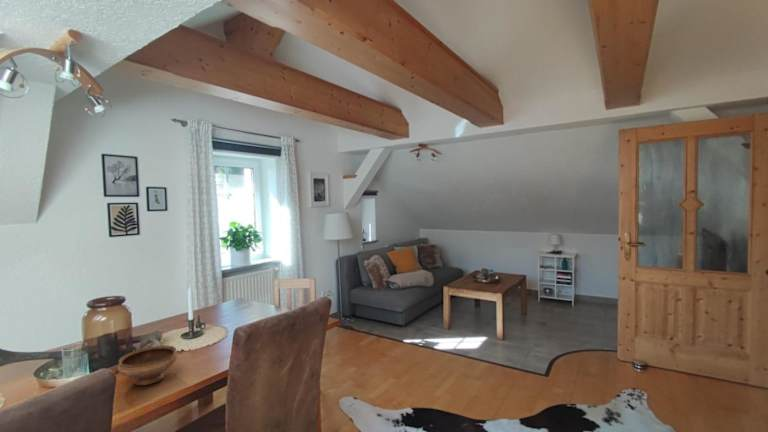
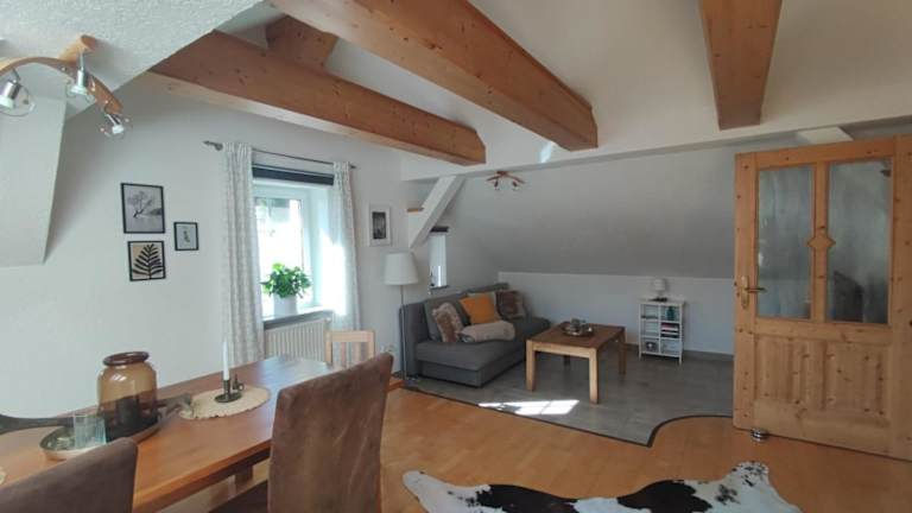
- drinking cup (148, 367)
